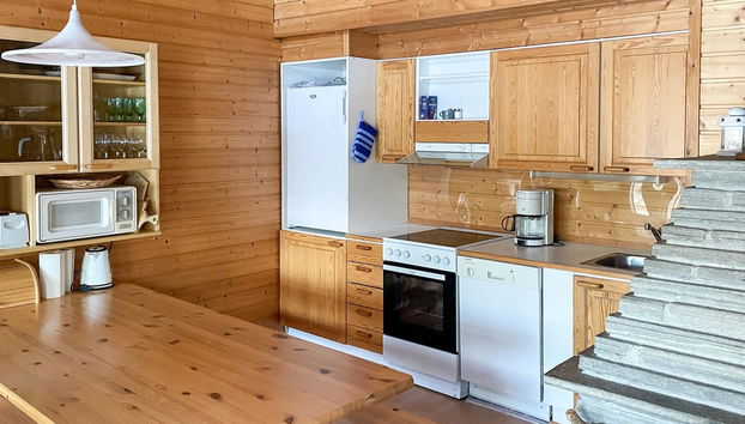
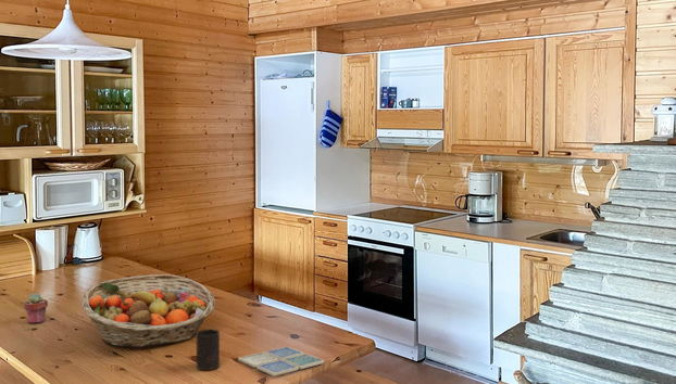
+ cup (208, 349)
+ potted succulent (36, 307)
+ fruit basket (150, 309)
+ drink coaster (280, 360)
